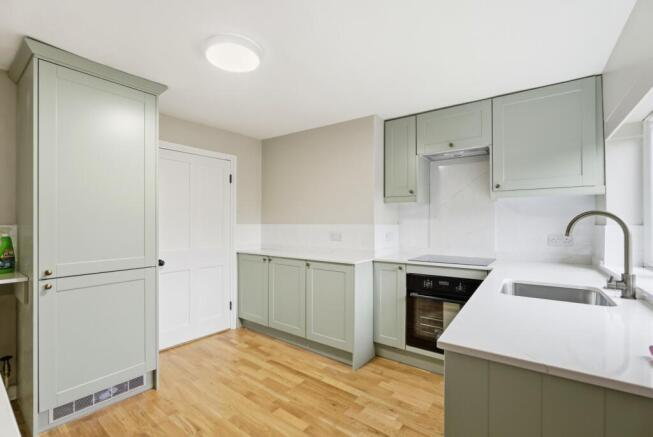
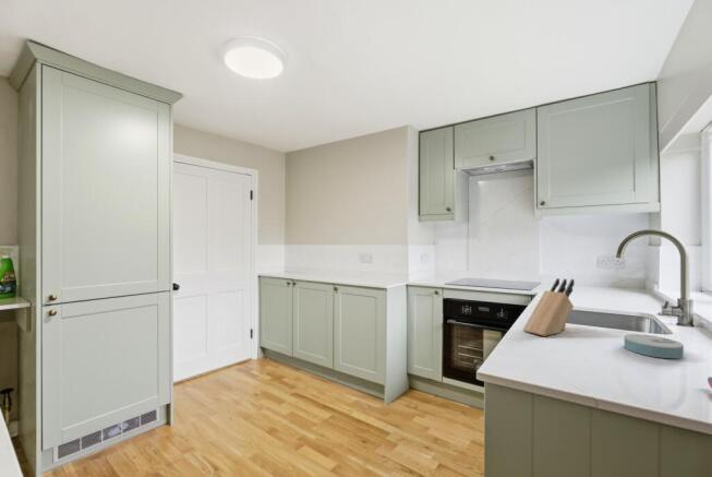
+ knife block (551, 305)
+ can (652, 344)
